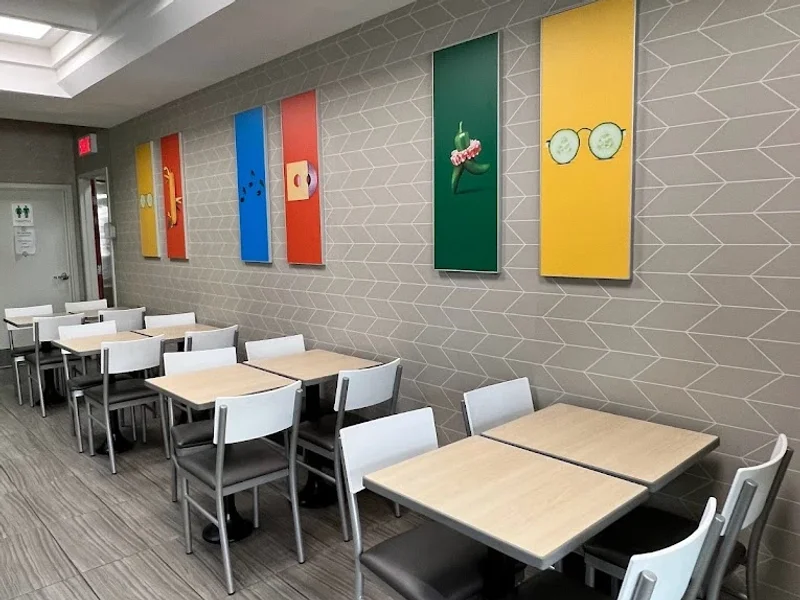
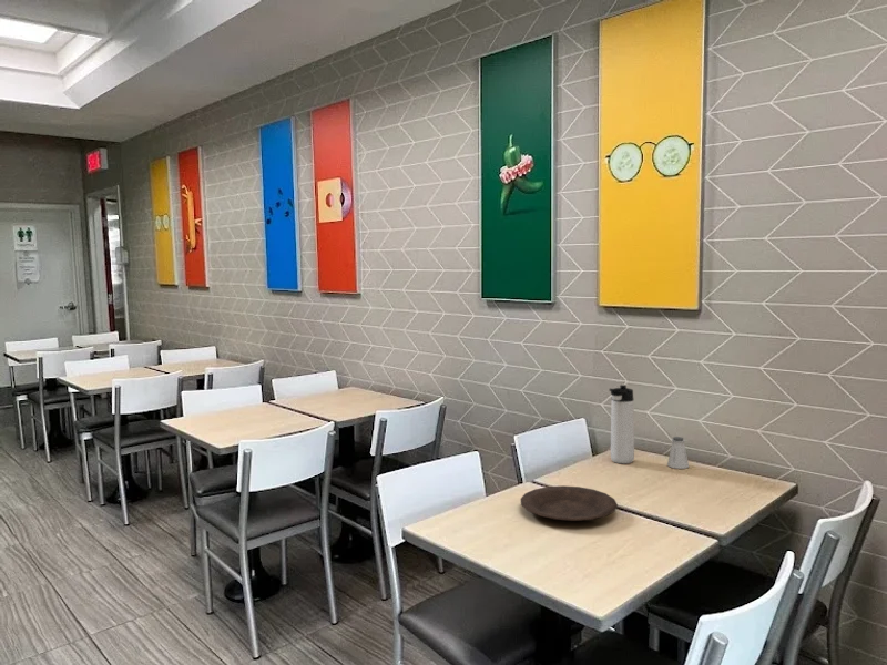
+ plate (568, 505)
+ saltshaker (677, 451)
+ thermos bottle (620, 424)
